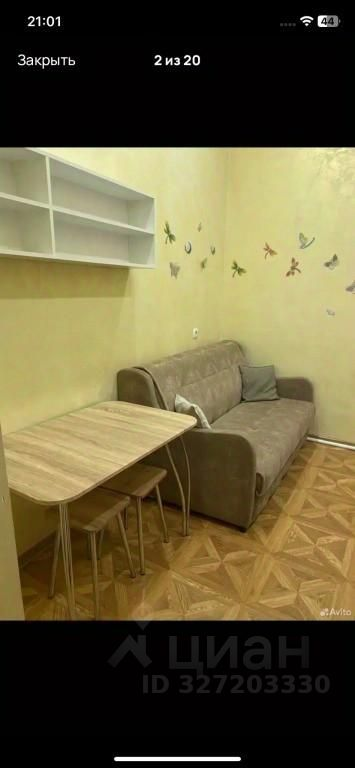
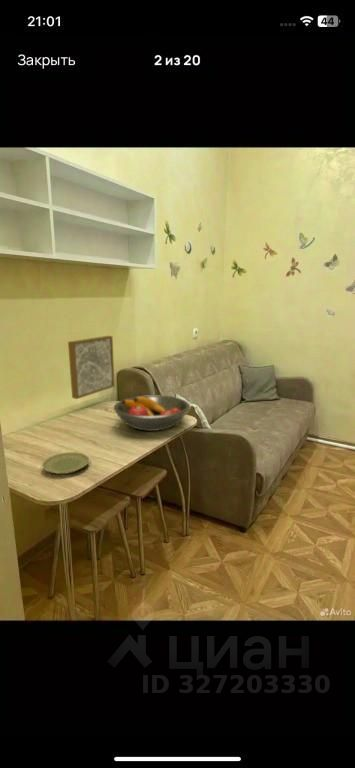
+ wall art (93, 365)
+ plate (66, 464)
+ fruit bowl (152, 412)
